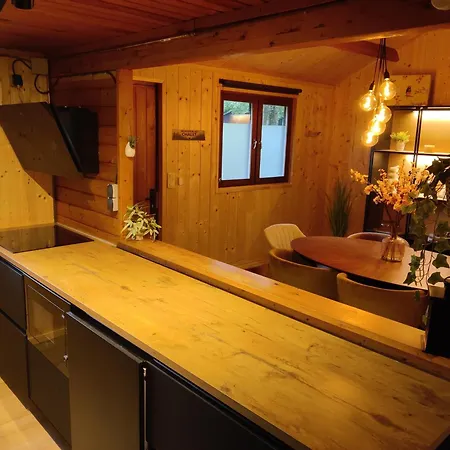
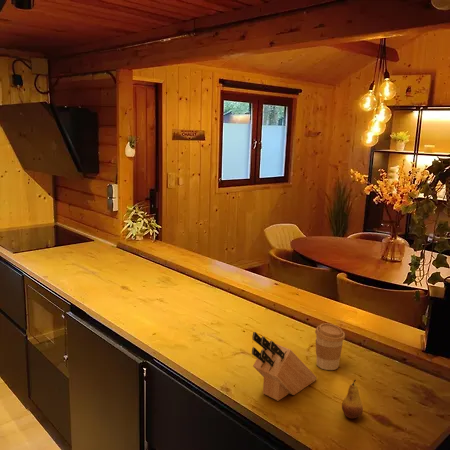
+ coffee cup (328, 346)
+ knife block (283, 358)
+ fruit (353, 395)
